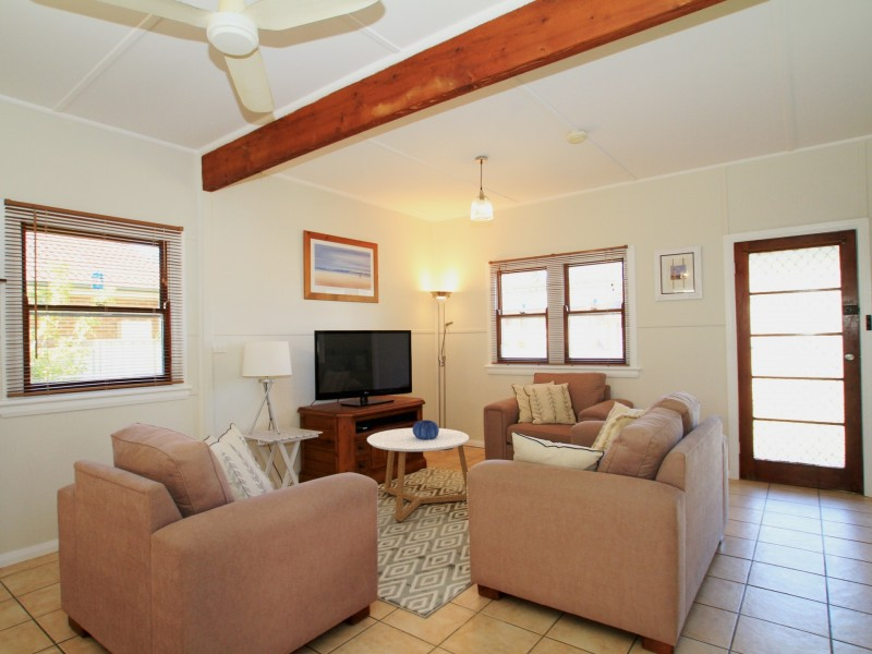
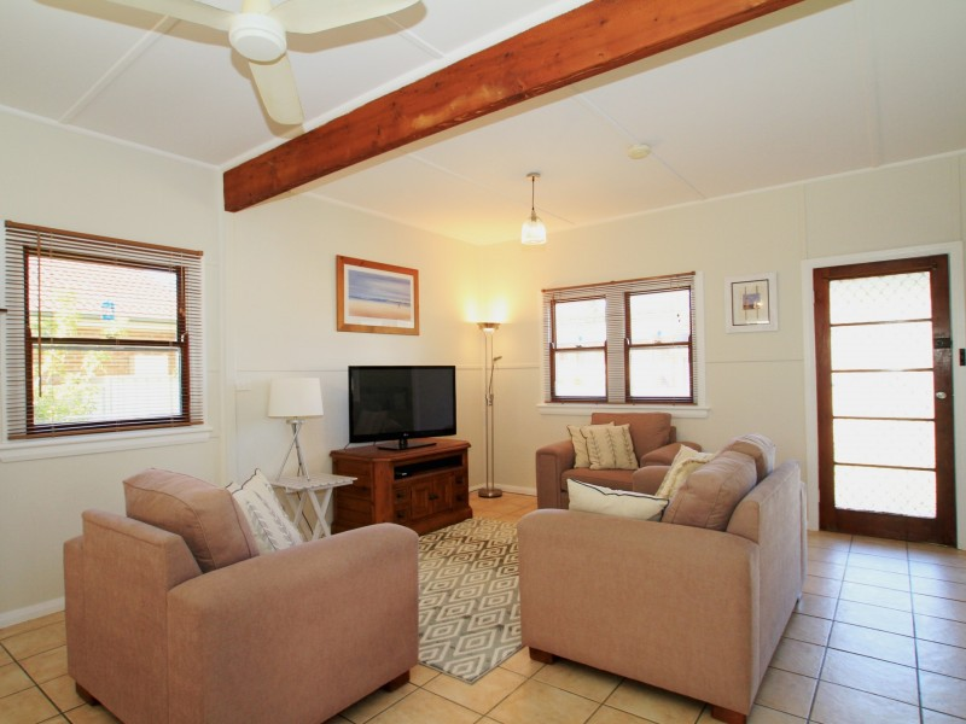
- coffee table (404, 465)
- decorative bowl (425, 428)
